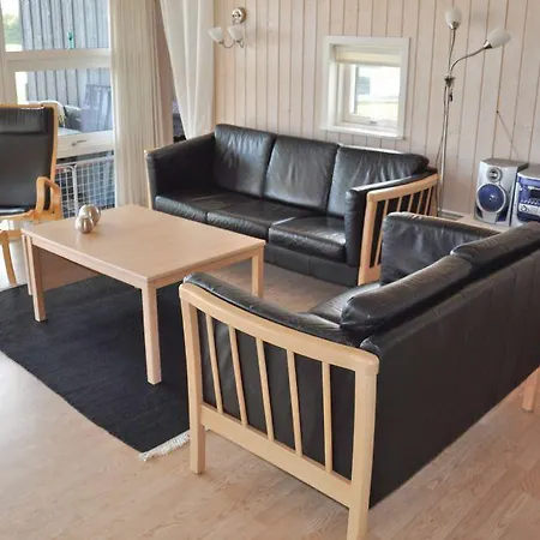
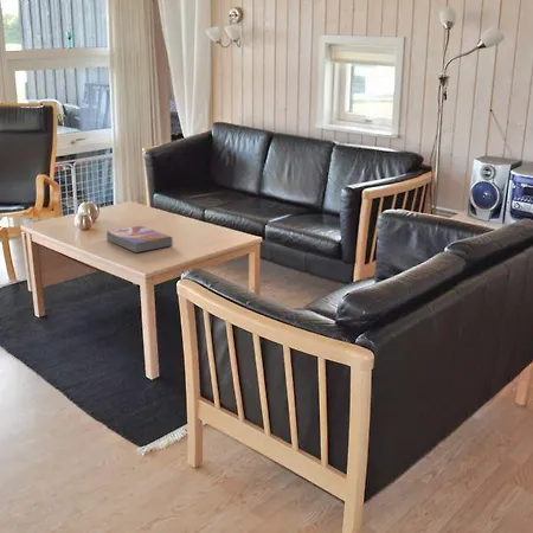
+ textbook (139, 238)
